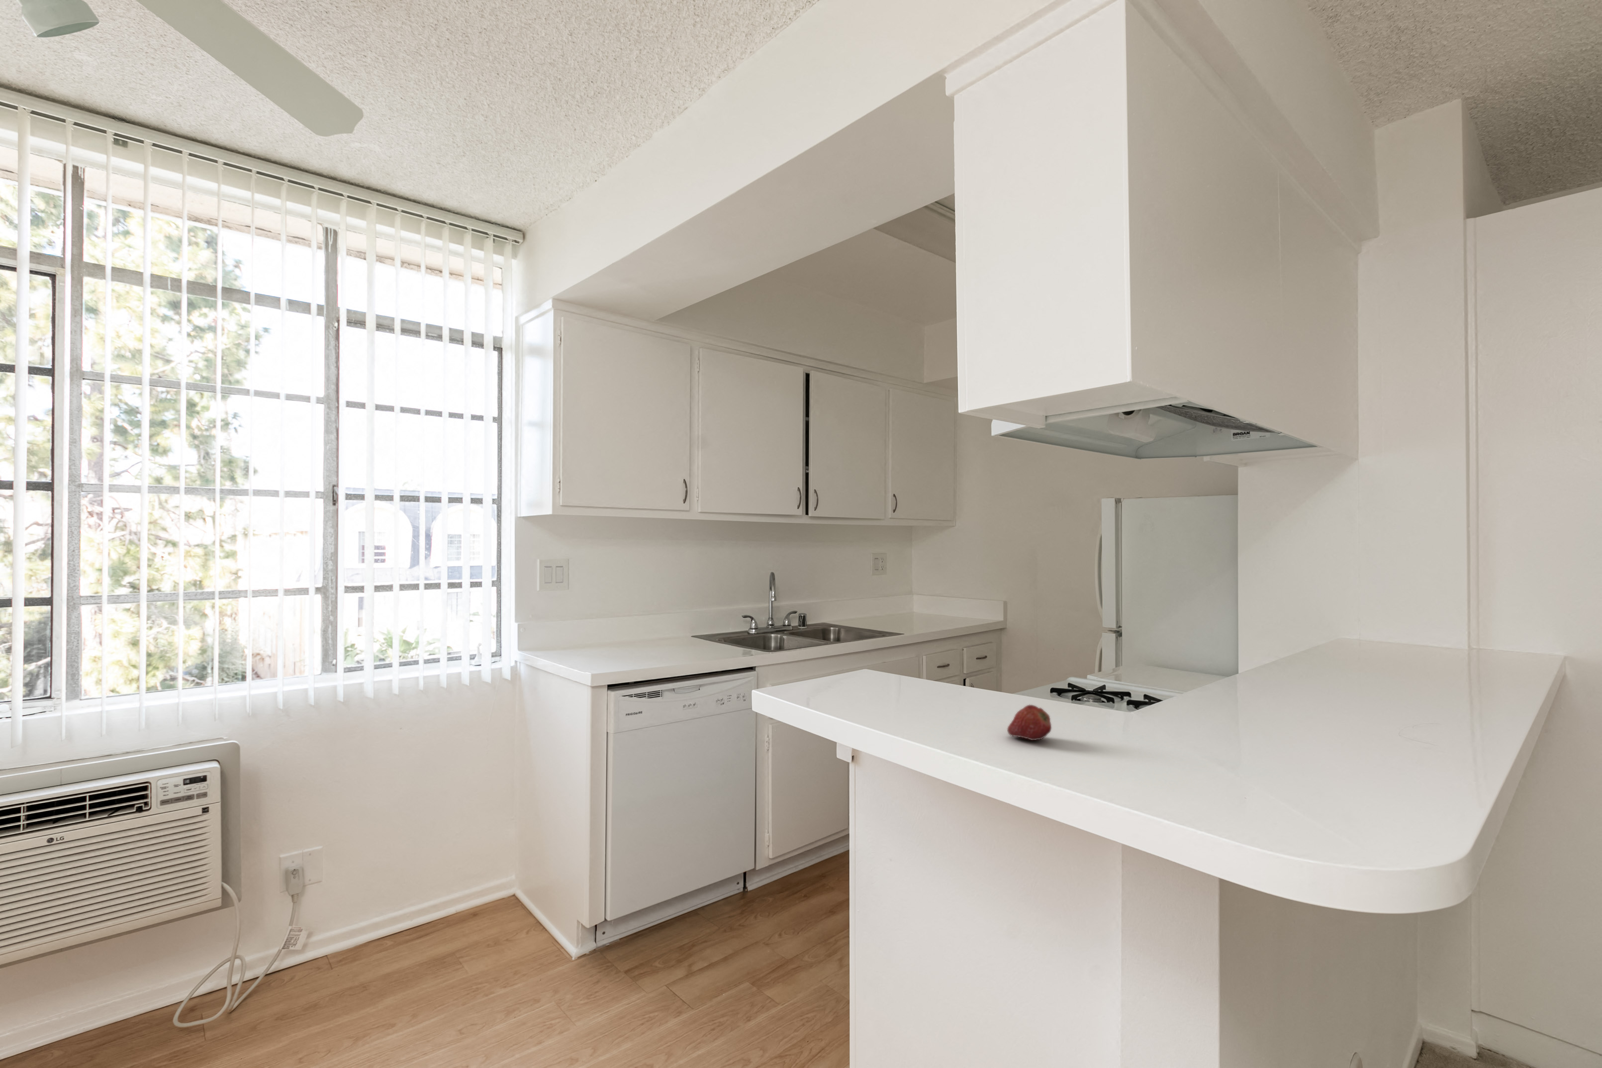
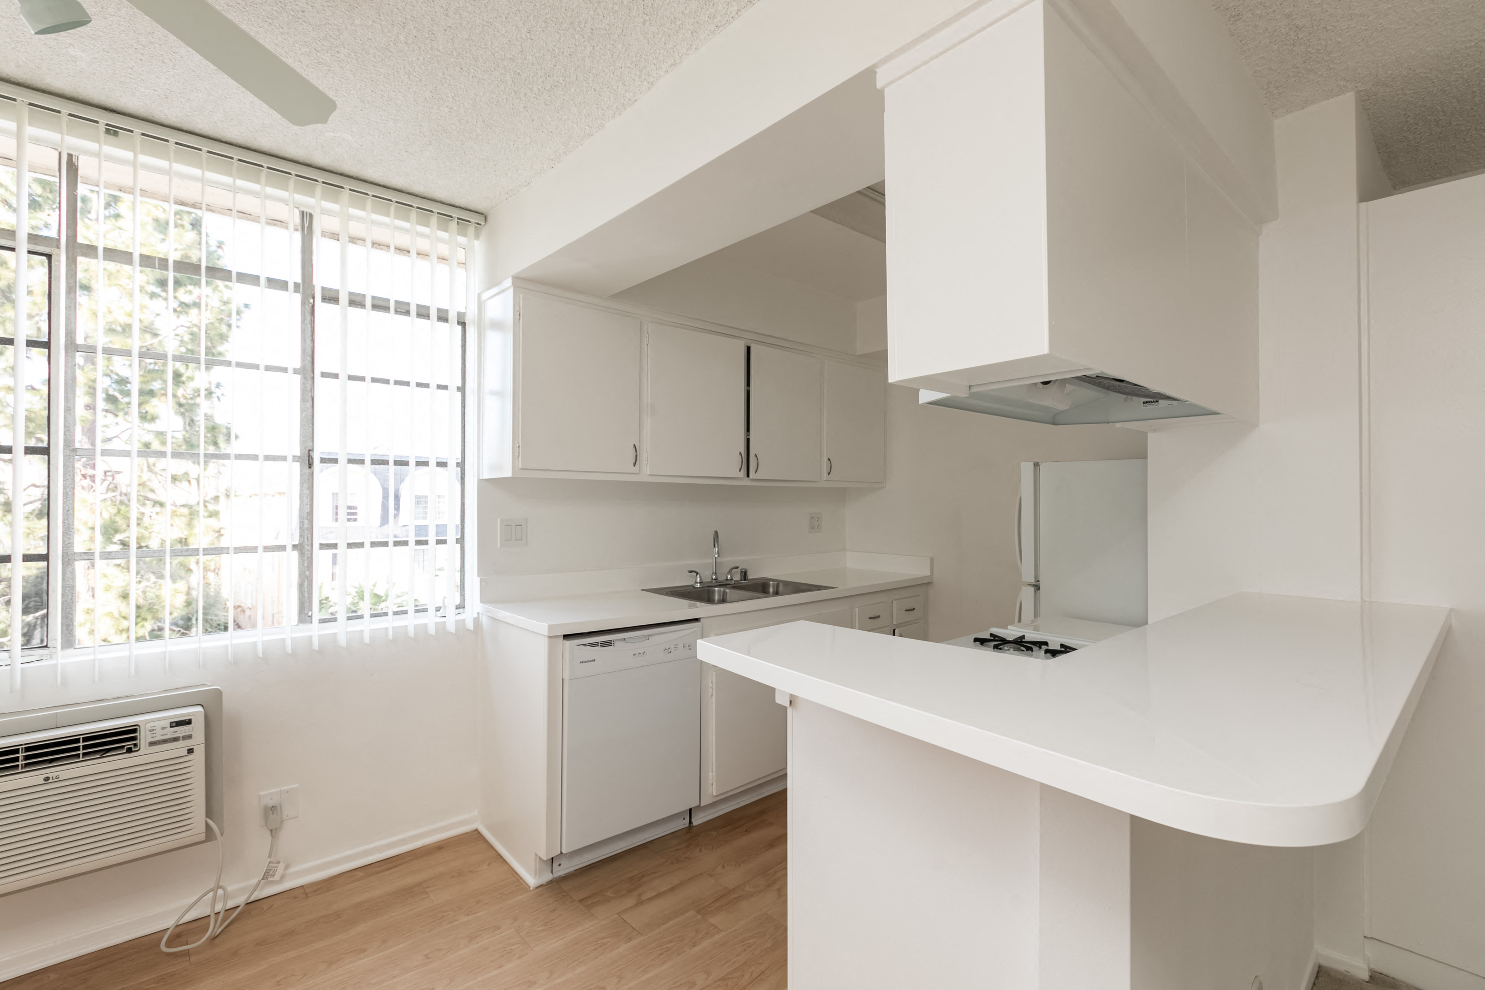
- fruit (1027, 722)
